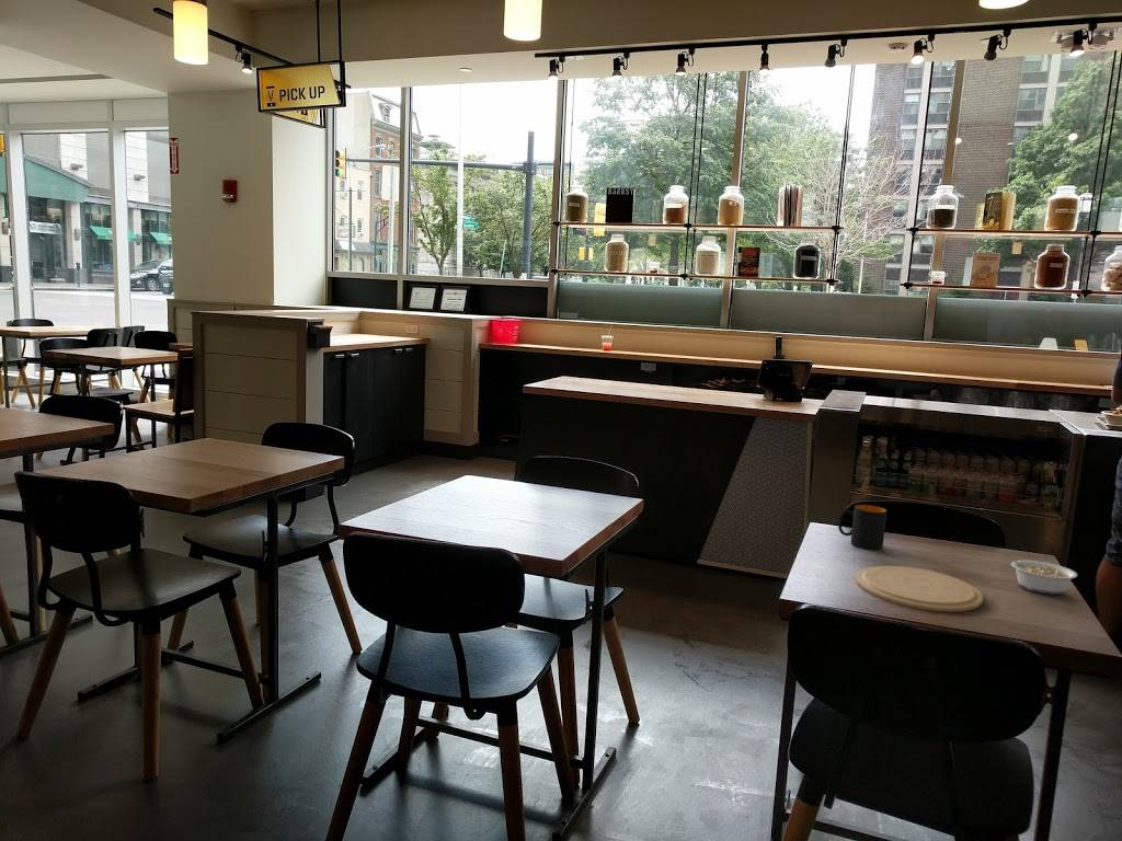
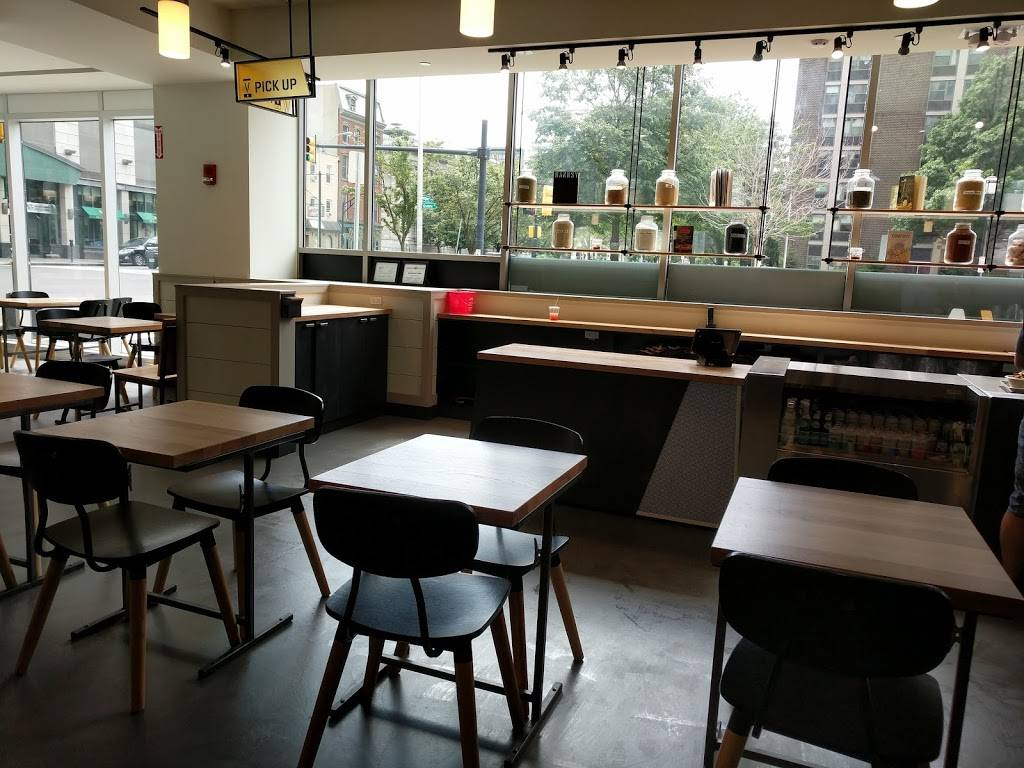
- mug (861, 526)
- legume (1040, 576)
- plate (917, 586)
